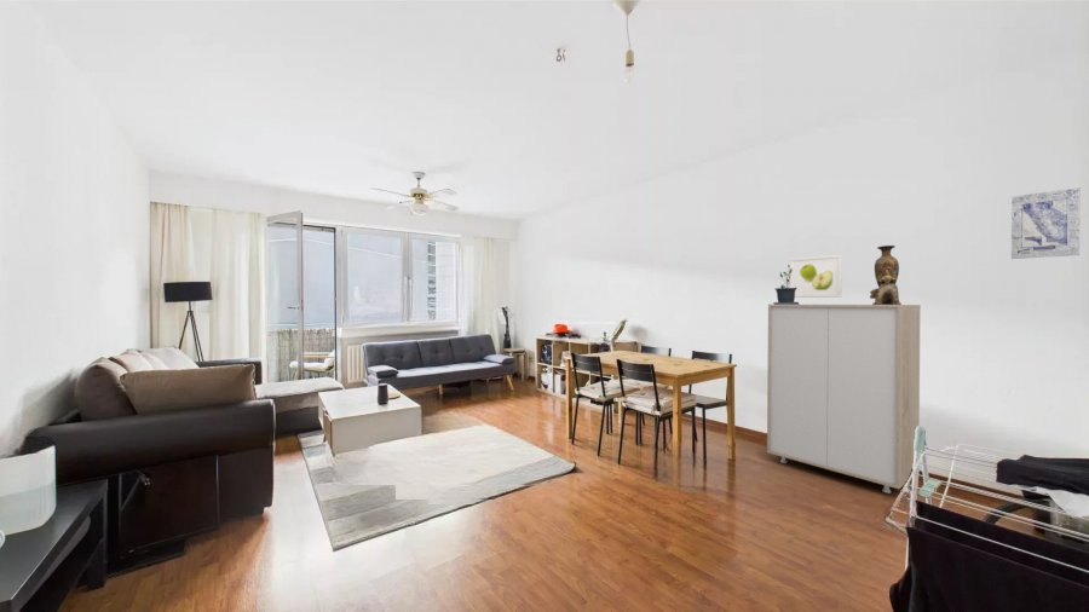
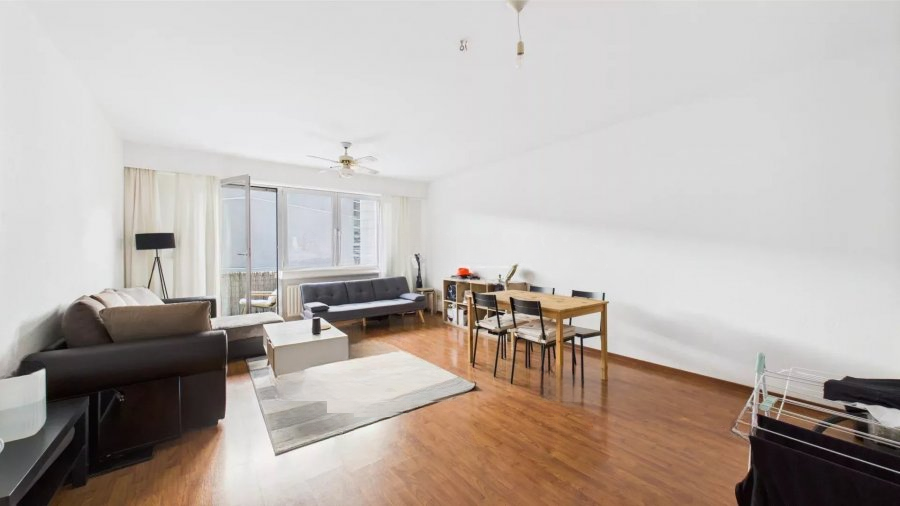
- storage cabinet (840, 387)
- potted plant (784, 285)
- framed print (813, 276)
- wall art (1044, 224)
- vase with dog figurine (885, 275)
